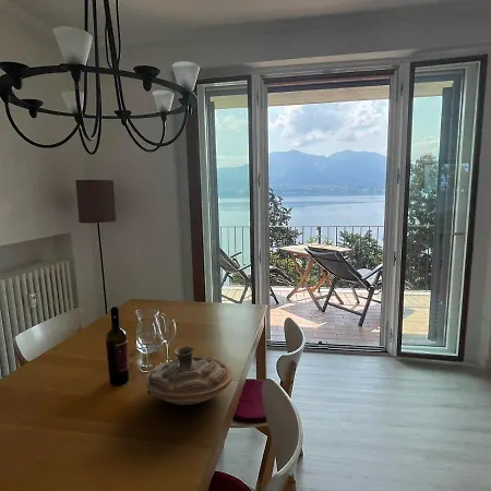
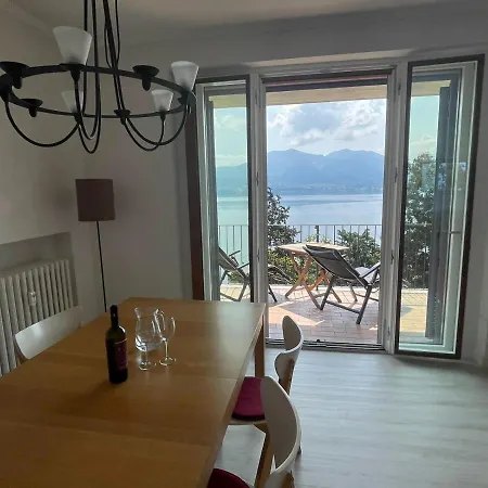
- decorative bowl (189, 372)
